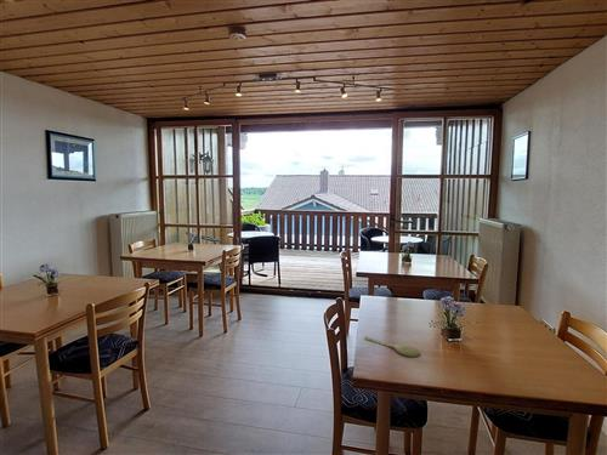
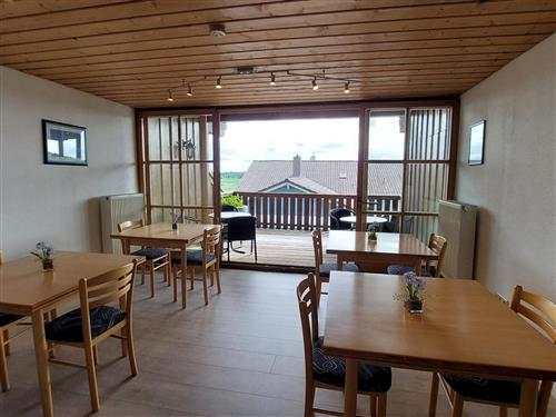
- spoon (390, 345)
